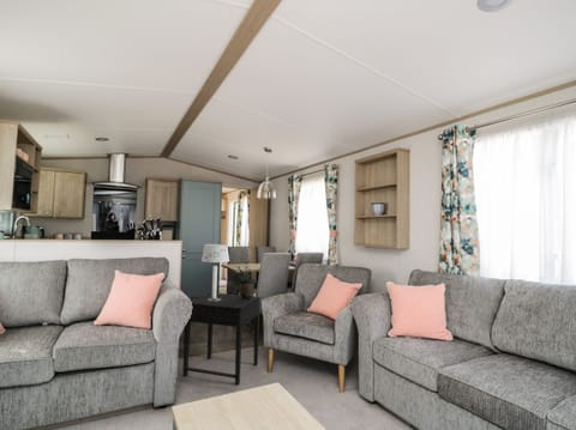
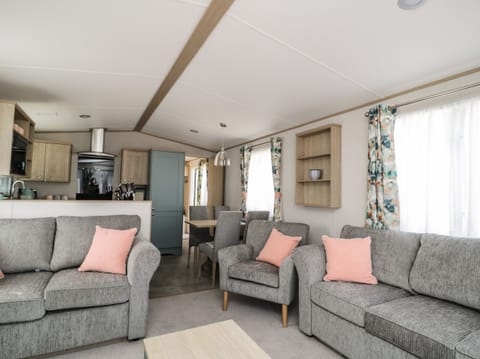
- table lamp (215, 272)
- side table (223, 325)
- potted plant (245, 279)
